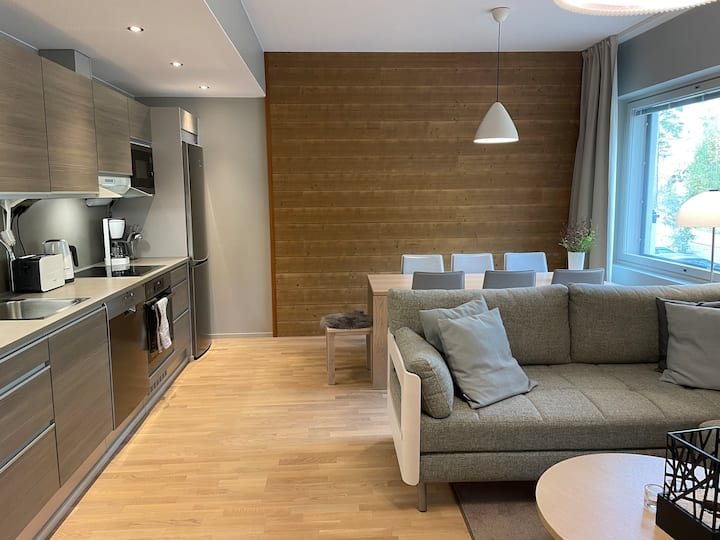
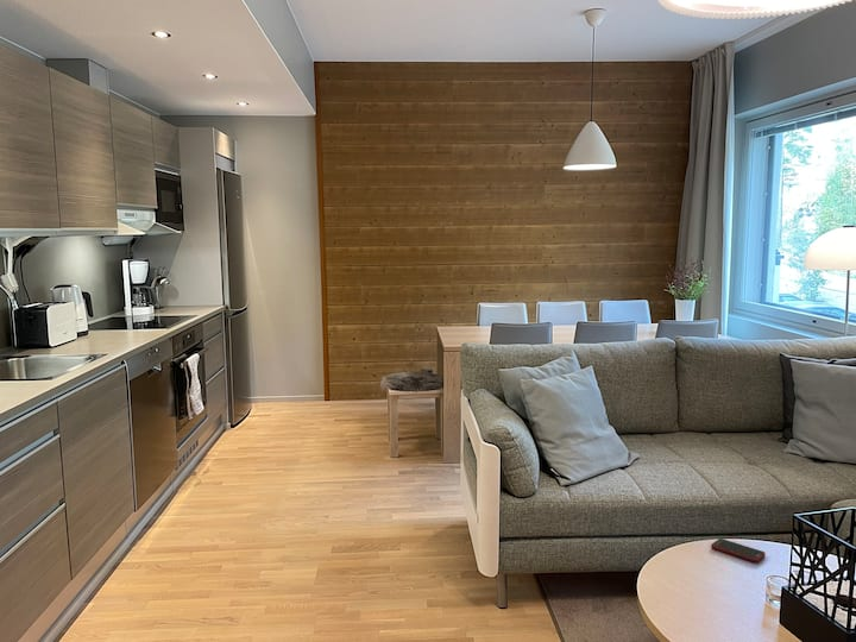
+ cell phone (737, 549)
